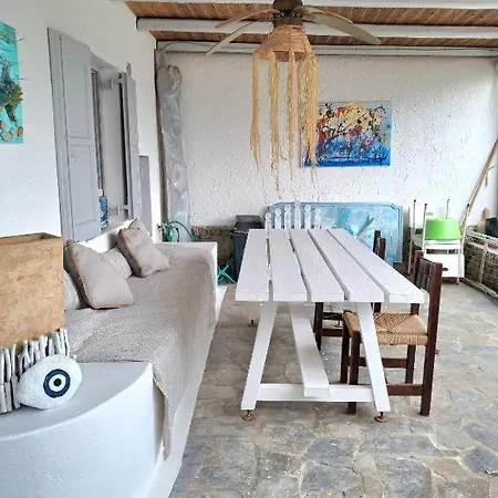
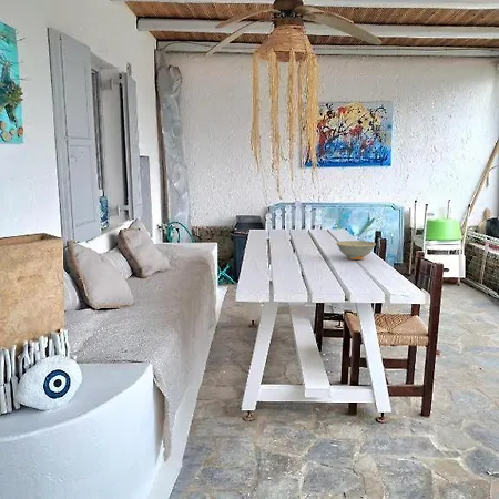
+ dish (355, 249)
